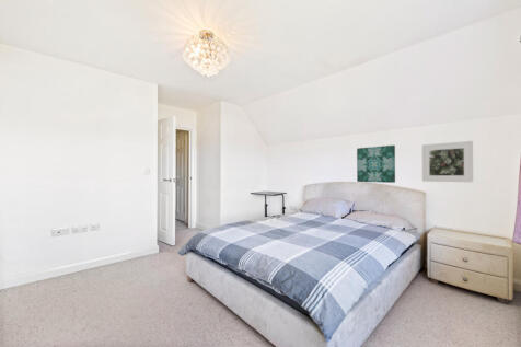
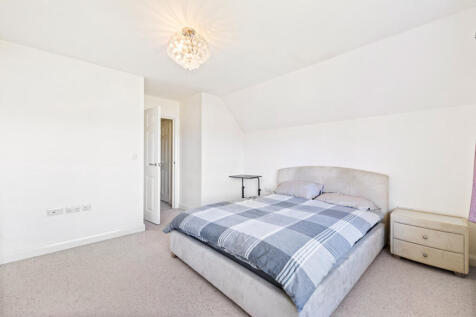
- wall art (374, 164)
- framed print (445, 162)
